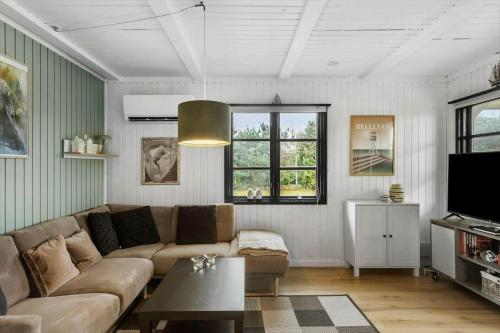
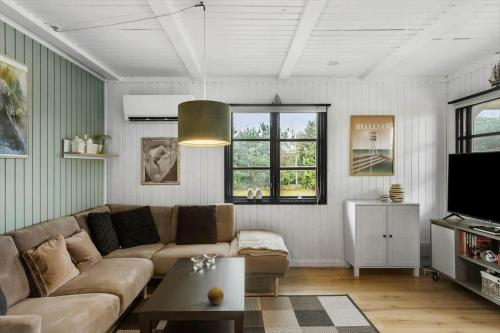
+ fruit (215, 295)
